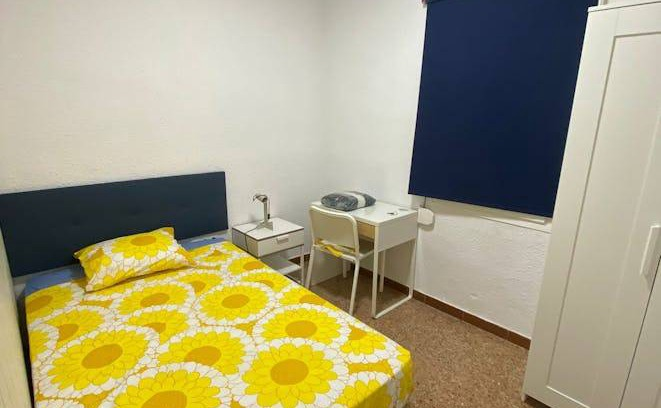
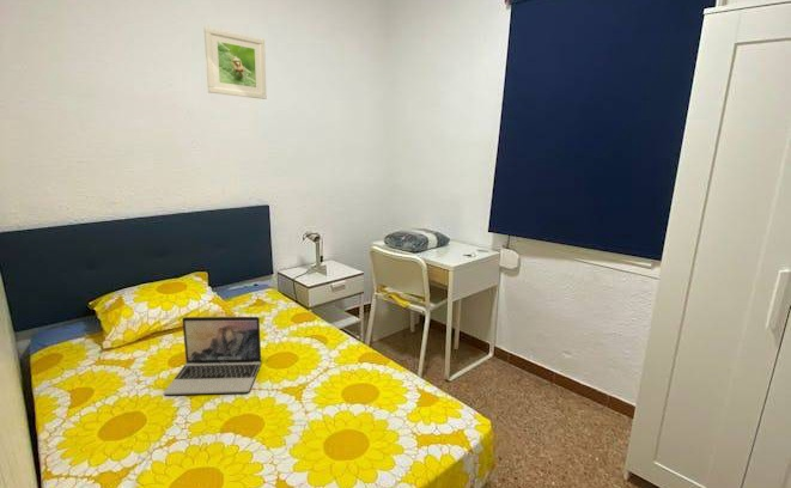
+ laptop (214, 353)
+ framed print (237, 65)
